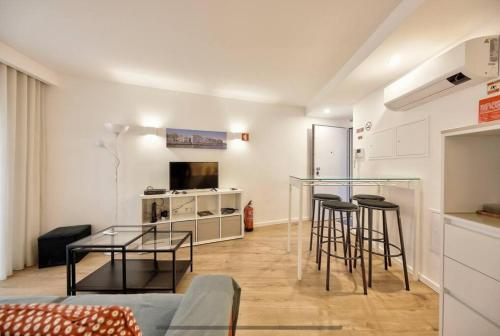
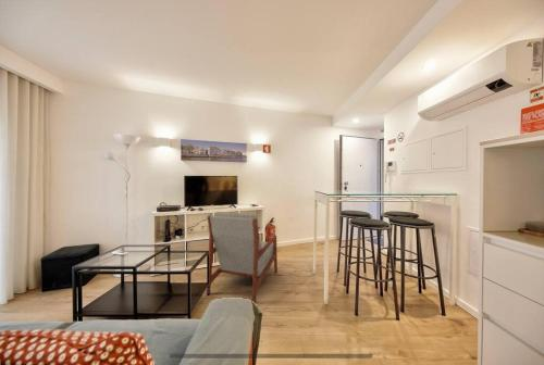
+ armchair (246, 244)
